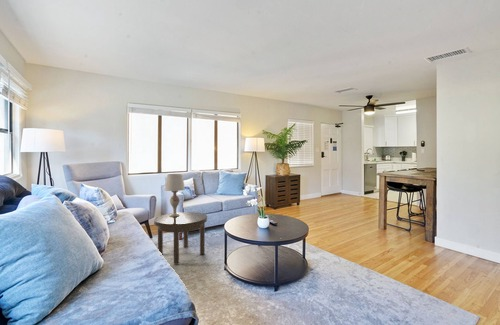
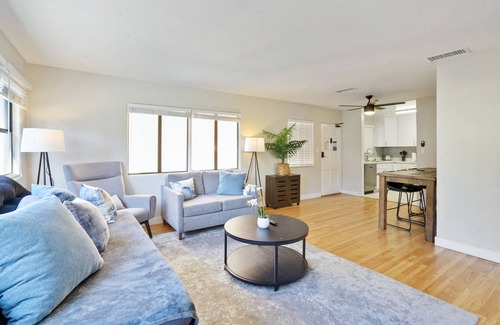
- side table (178, 235)
- table lamp (174, 194)
